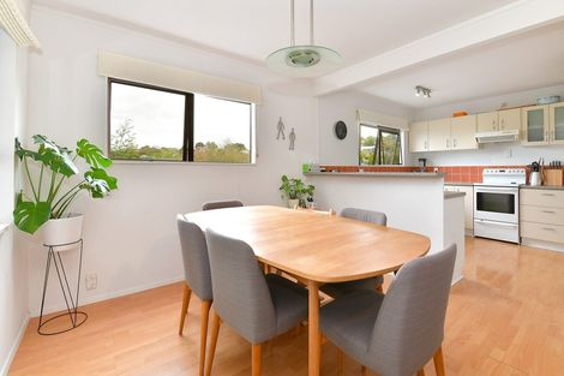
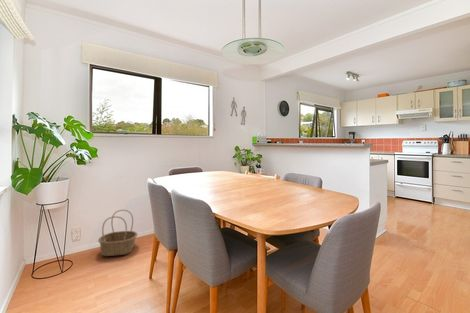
+ basket (118, 232)
